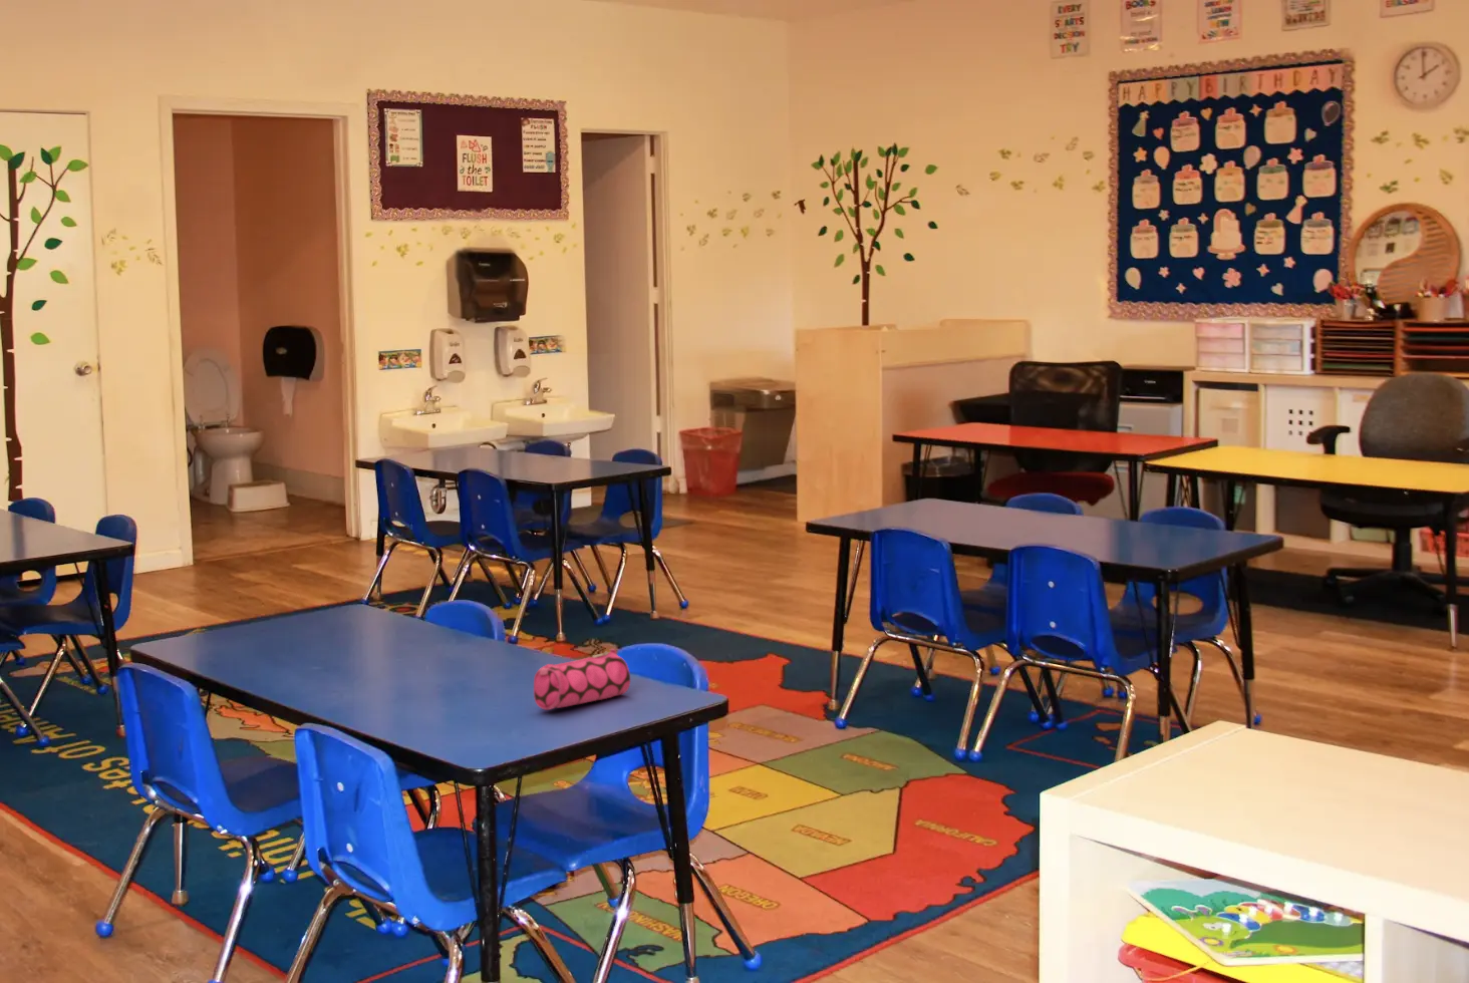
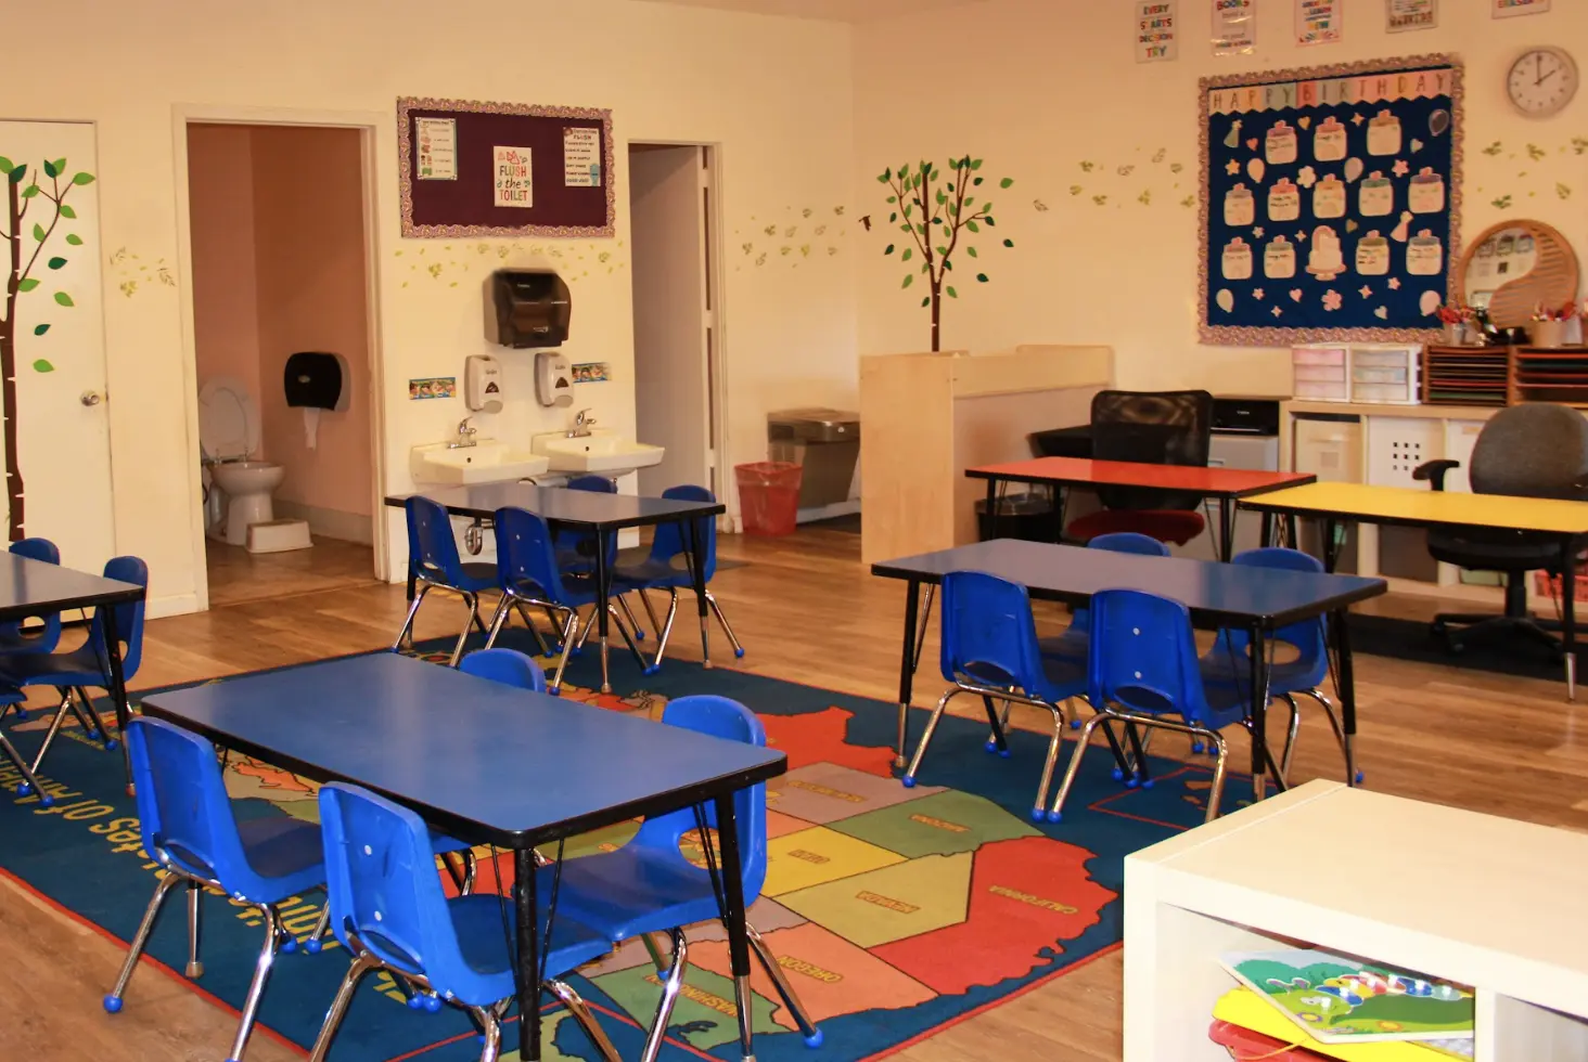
- pencil case (580, 679)
